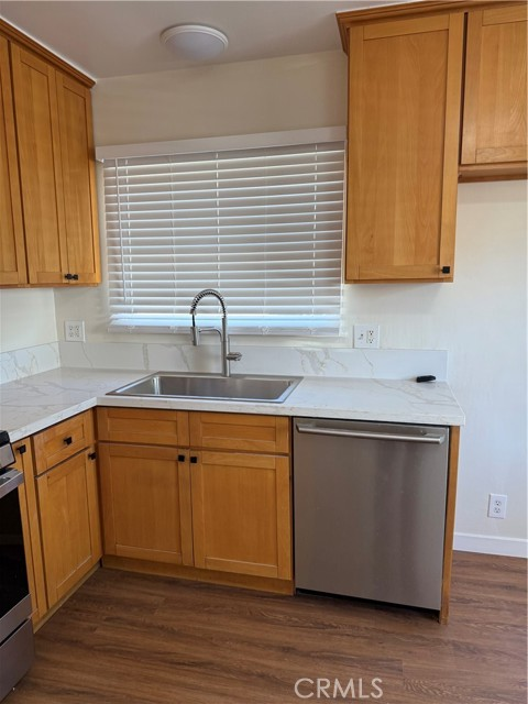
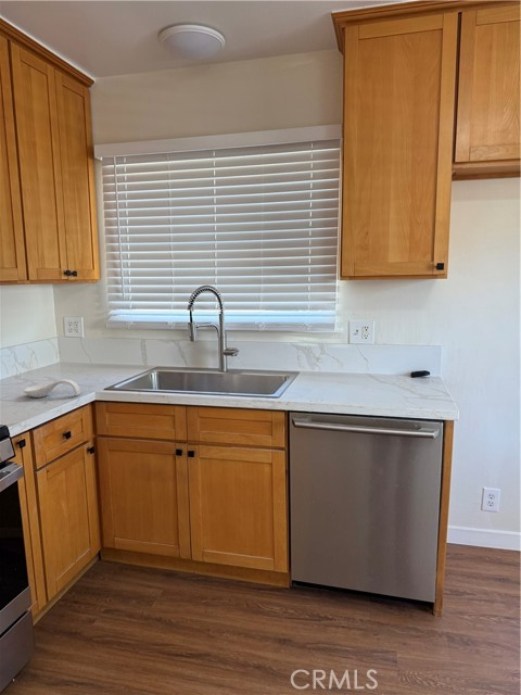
+ spoon rest (51, 388)
